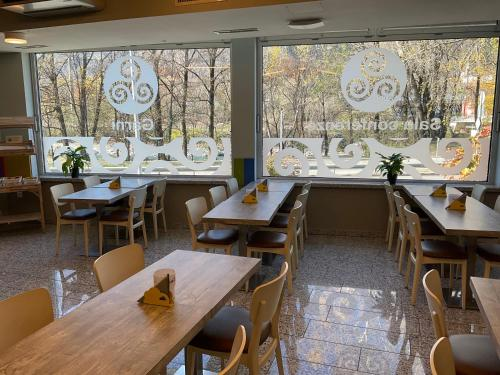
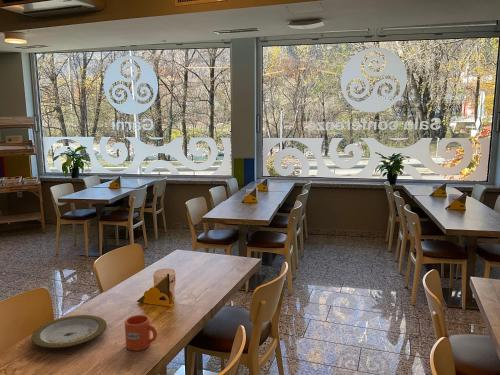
+ plate (70, 332)
+ mug (141, 332)
